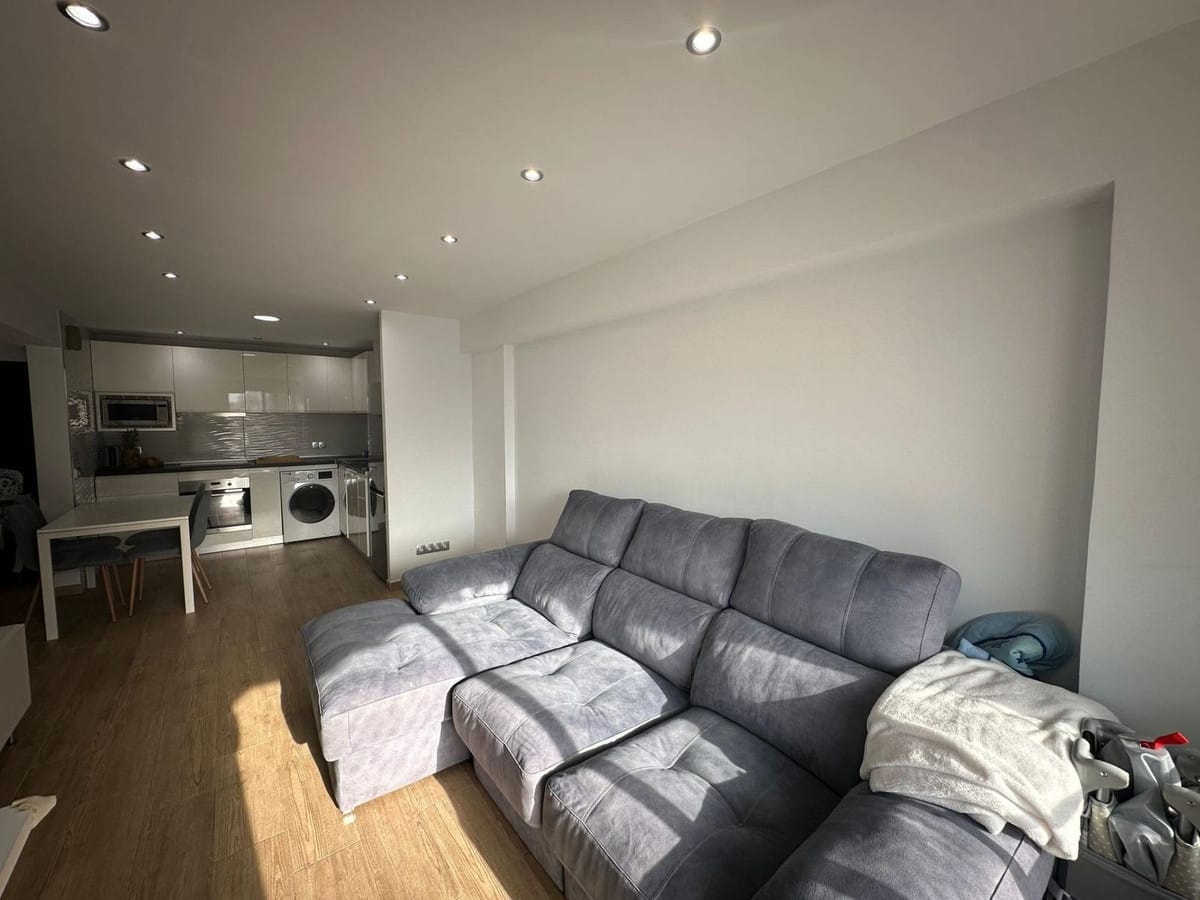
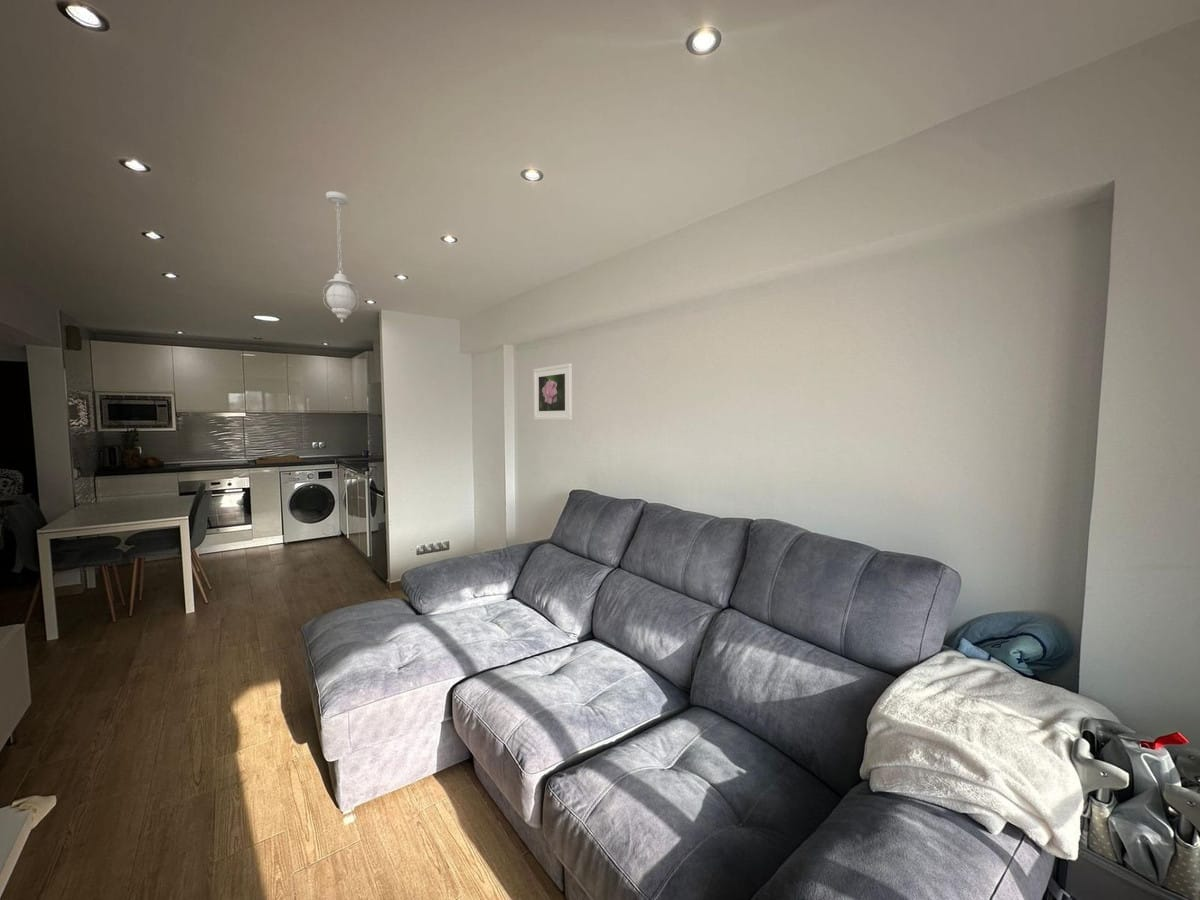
+ pendant light (339, 259)
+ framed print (551, 393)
